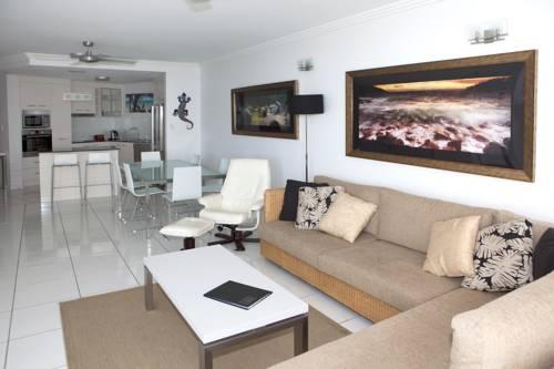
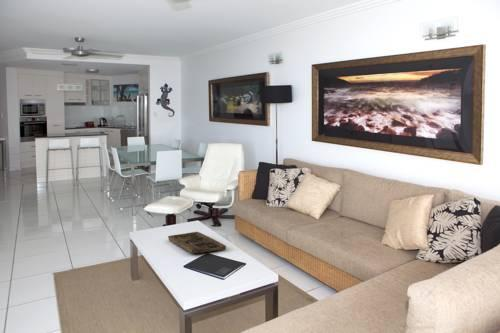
+ decorative tray (195, 241)
